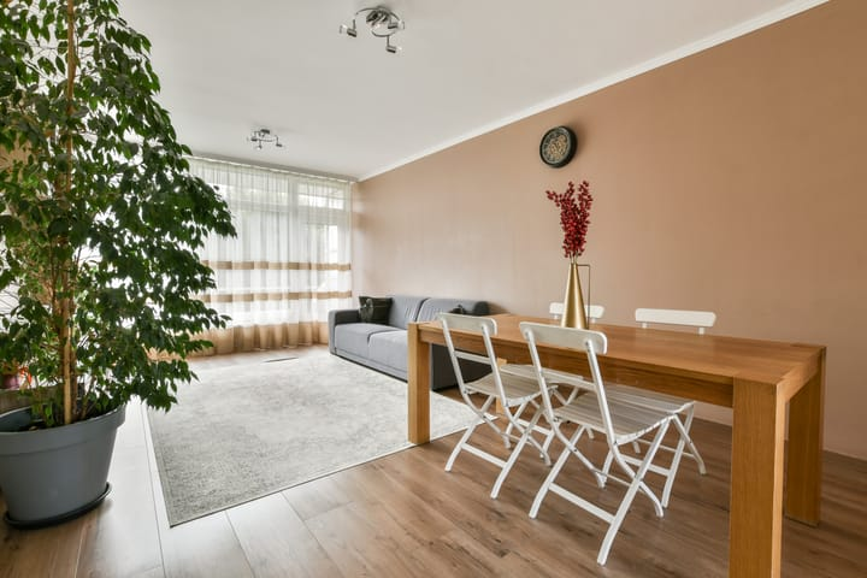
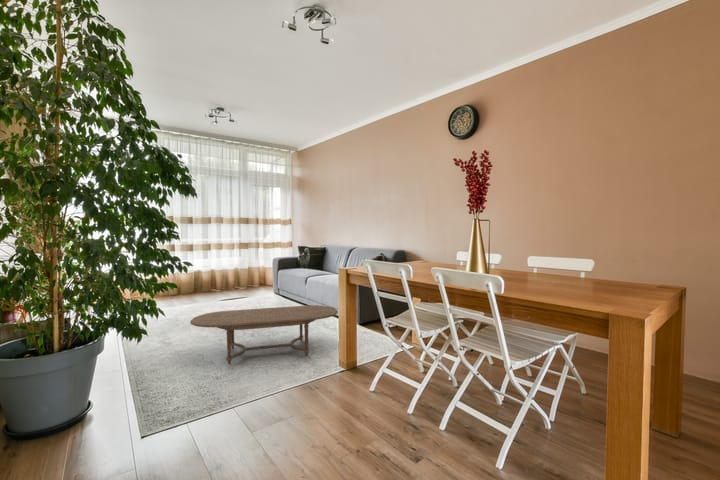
+ coffee table (268, 327)
